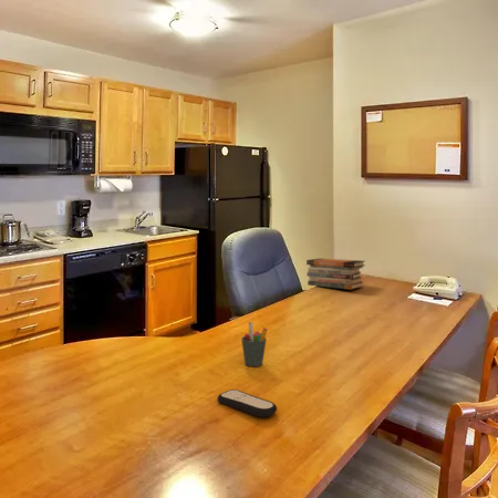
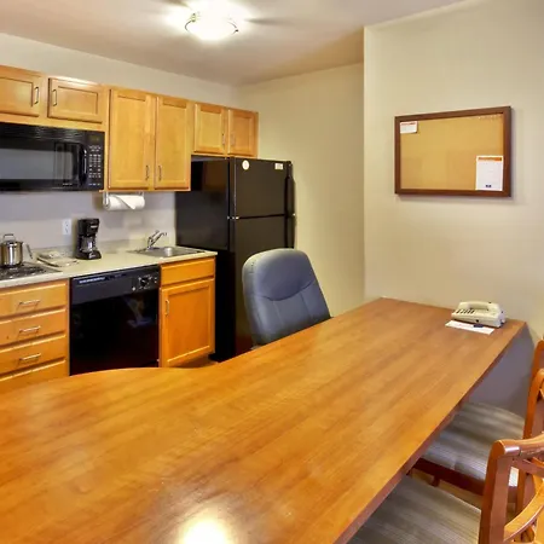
- book stack (334, 272)
- pen holder (253, 344)
- remote control (247, 402)
